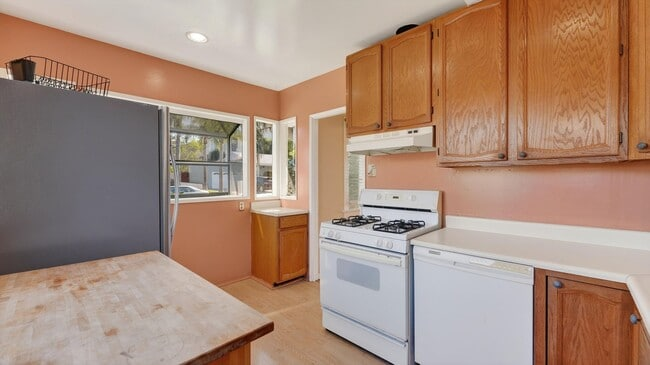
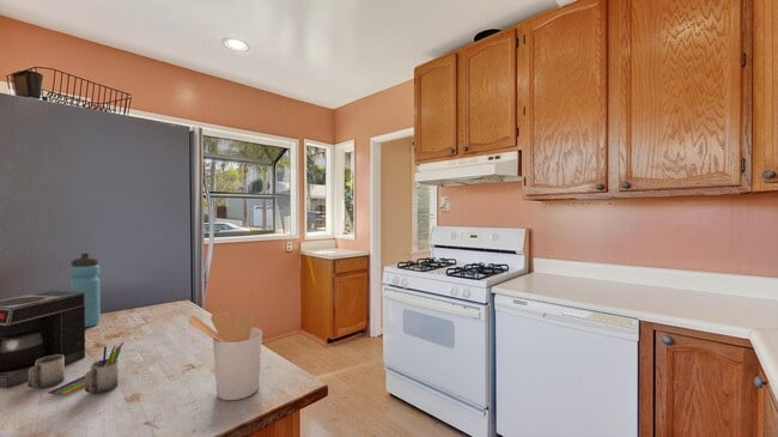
+ utensil holder (225, 351)
+ water bottle (85, 289)
+ coffee maker (71, 336)
